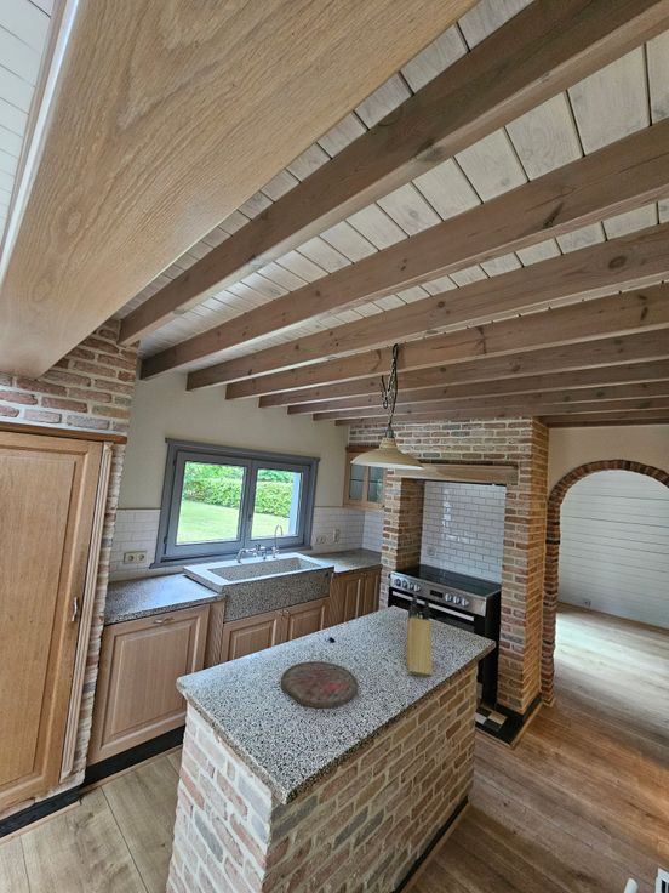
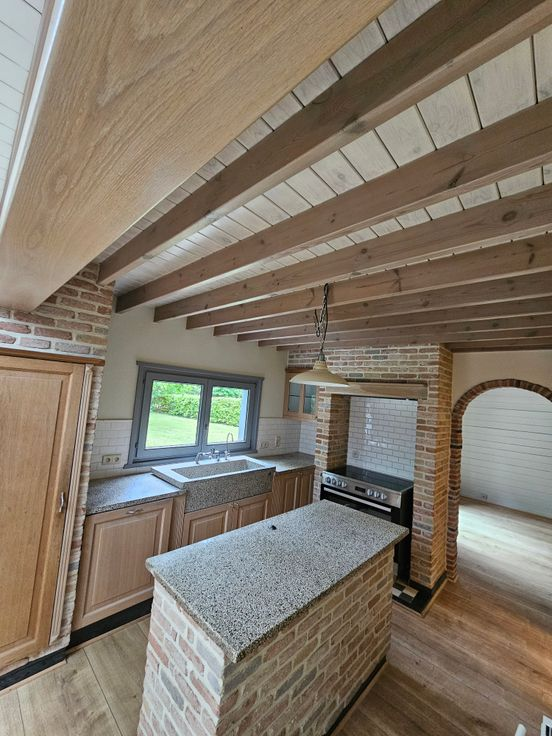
- knife block (419, 631)
- cutting board (319, 682)
